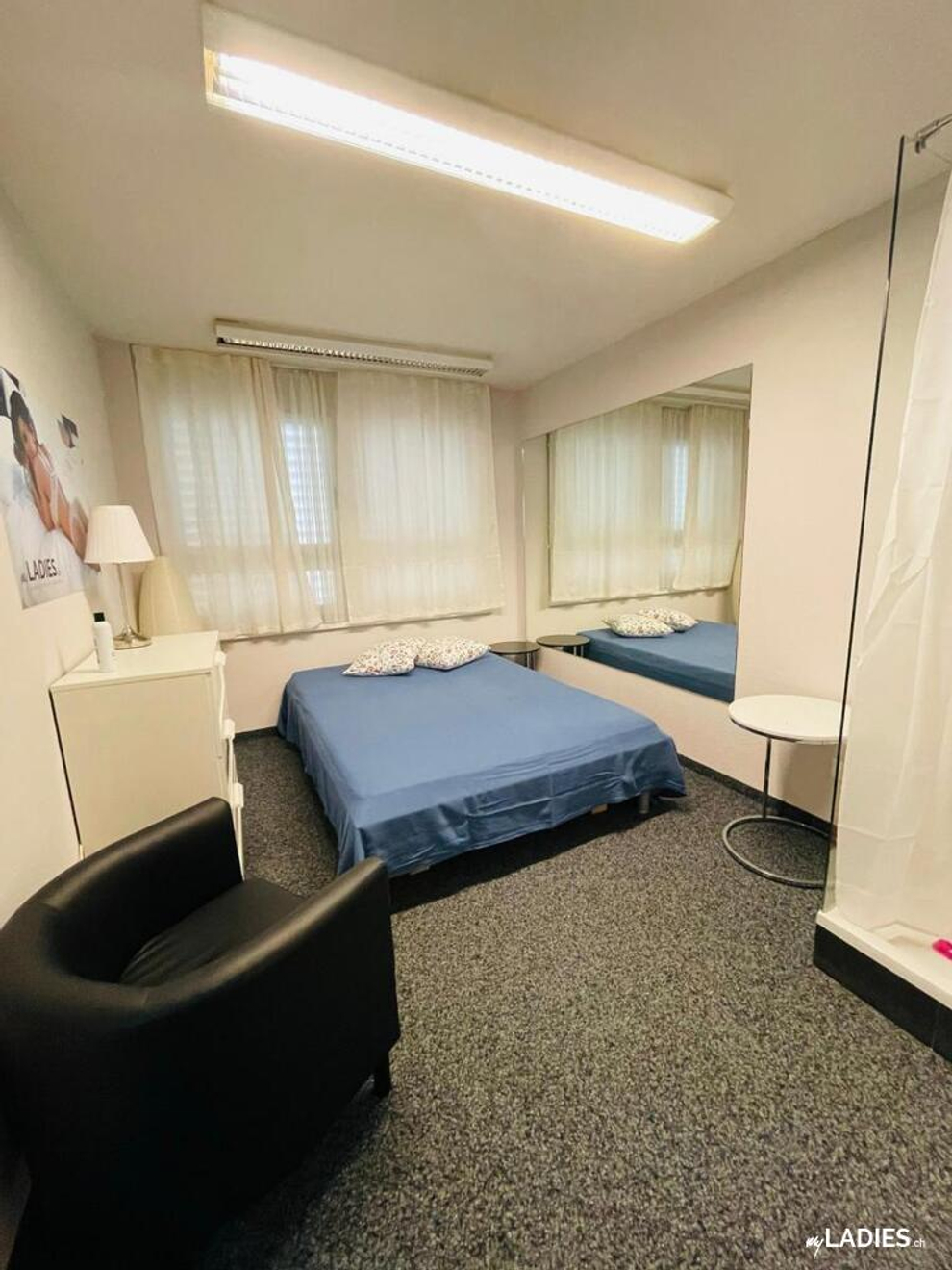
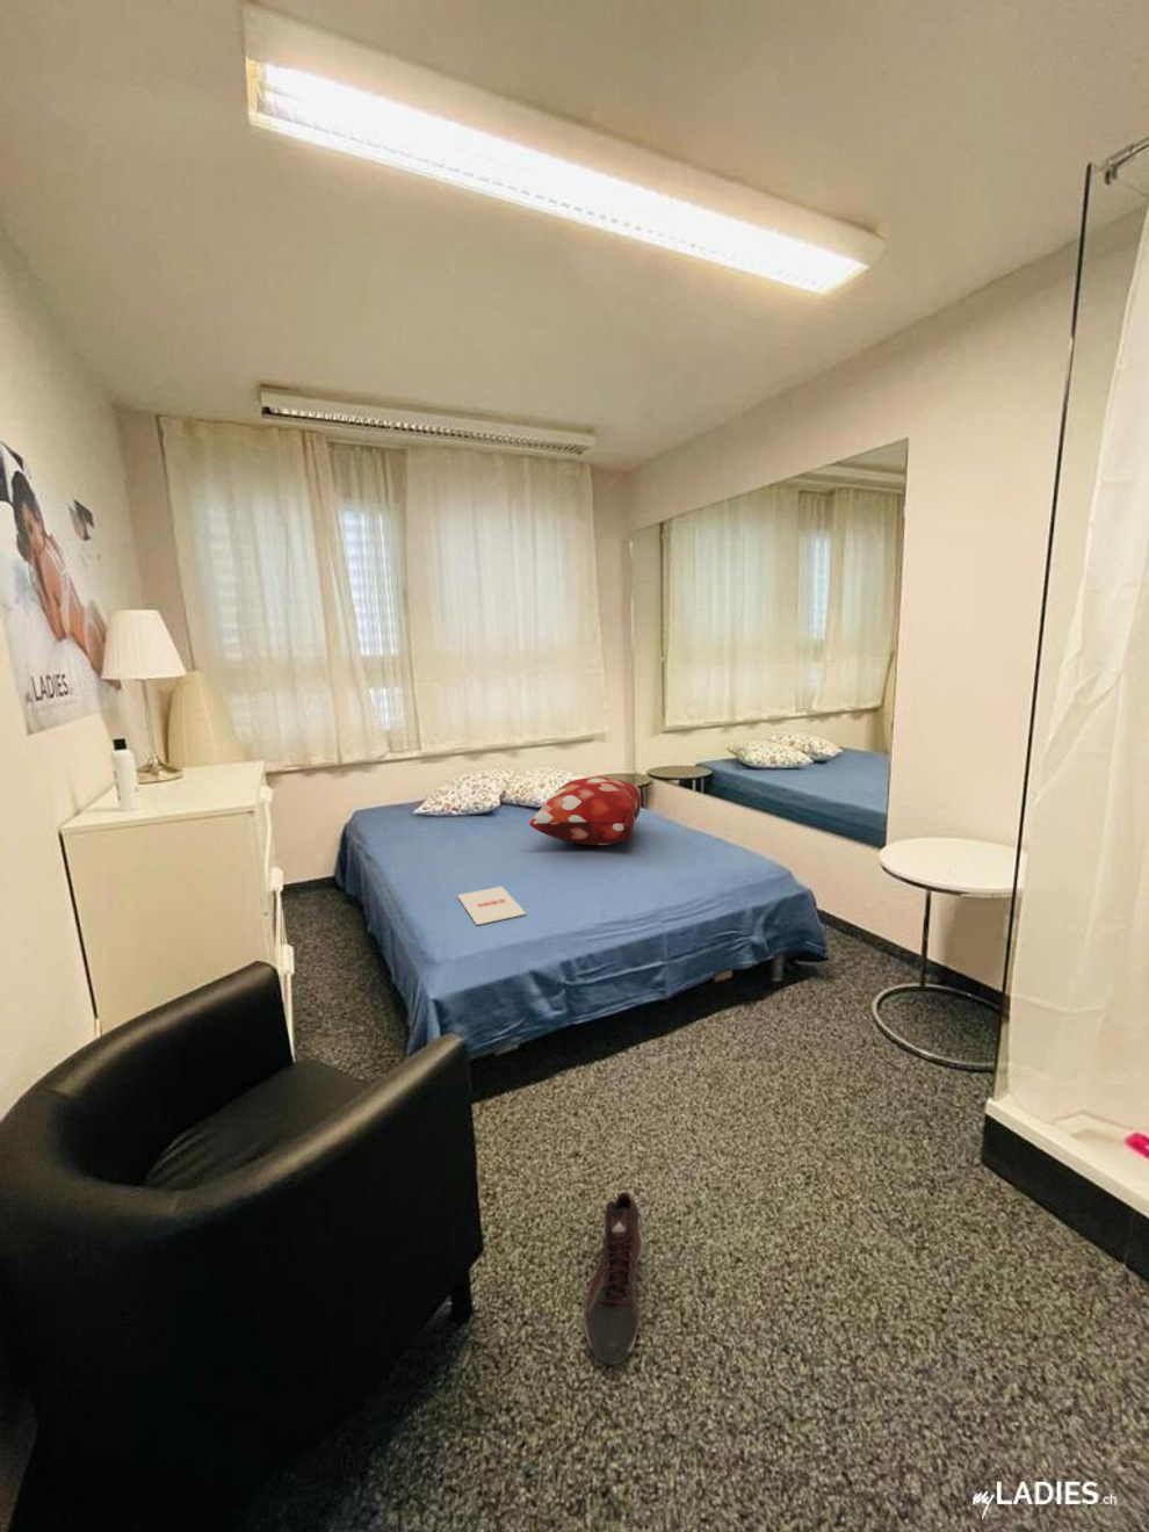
+ decorative pillow (589, 809)
+ sneaker (613, 1259)
+ magazine (490, 904)
